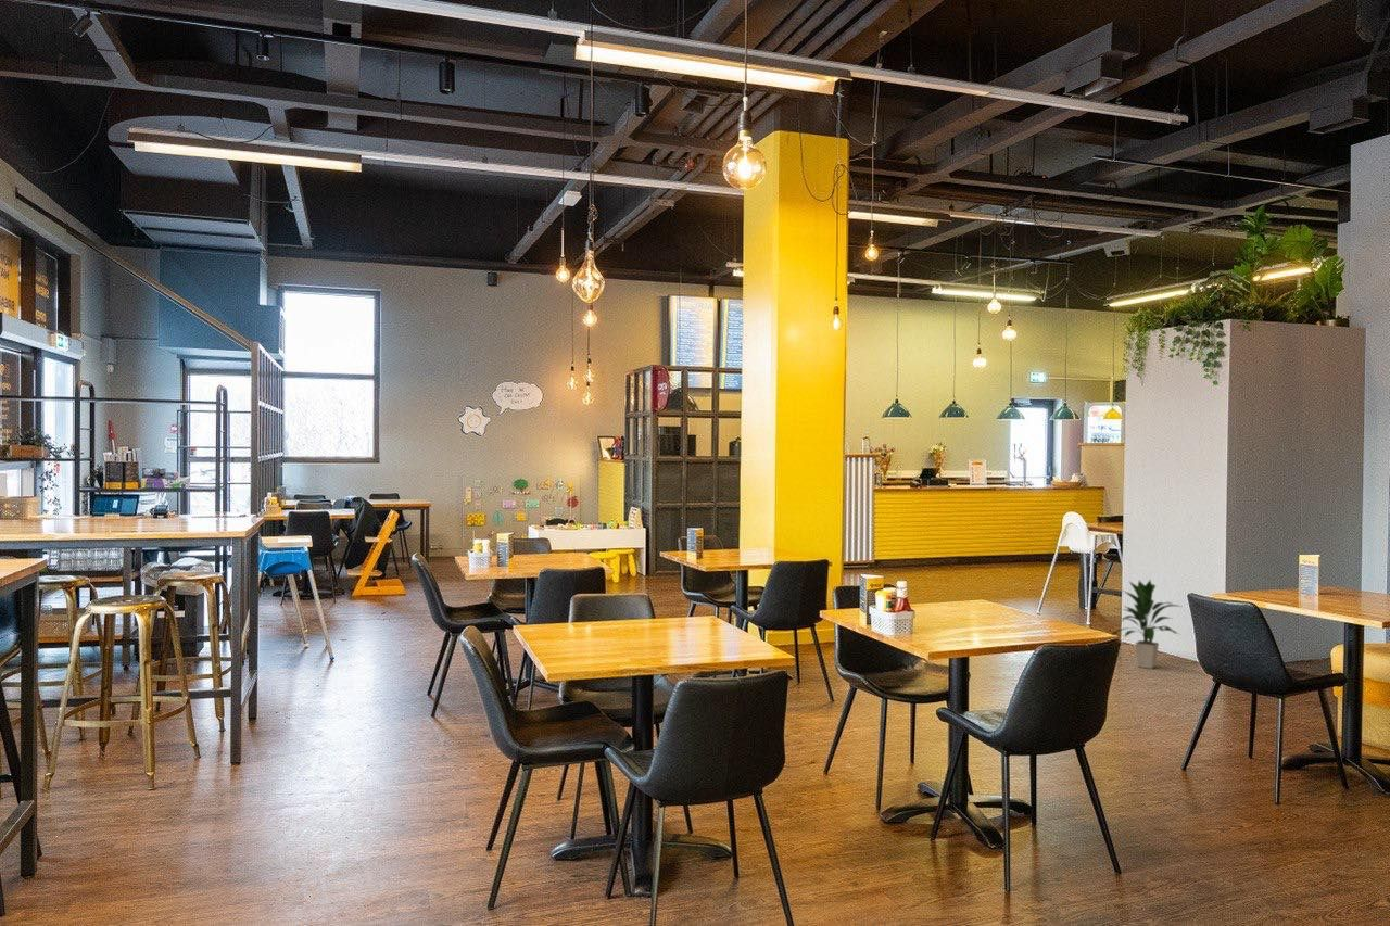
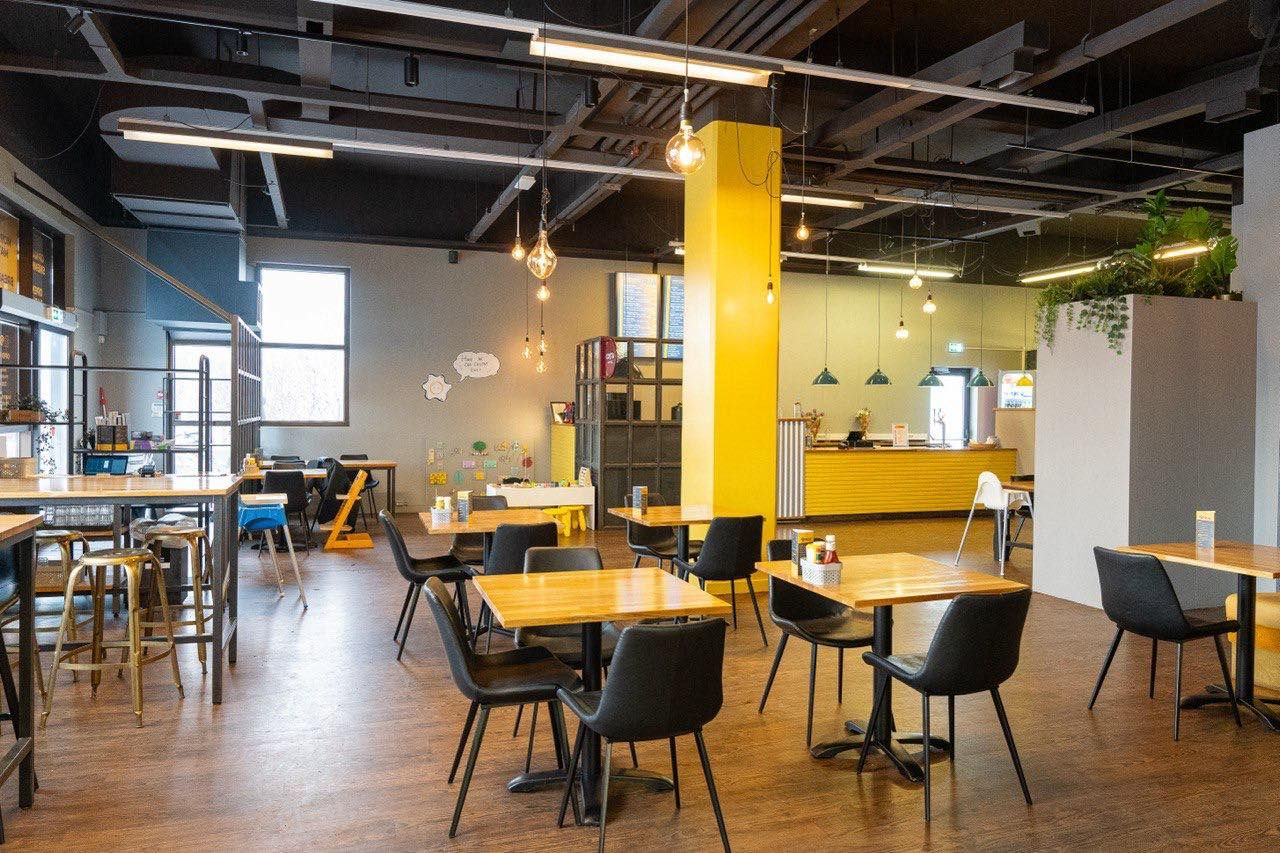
- indoor plant (1145, 621)
